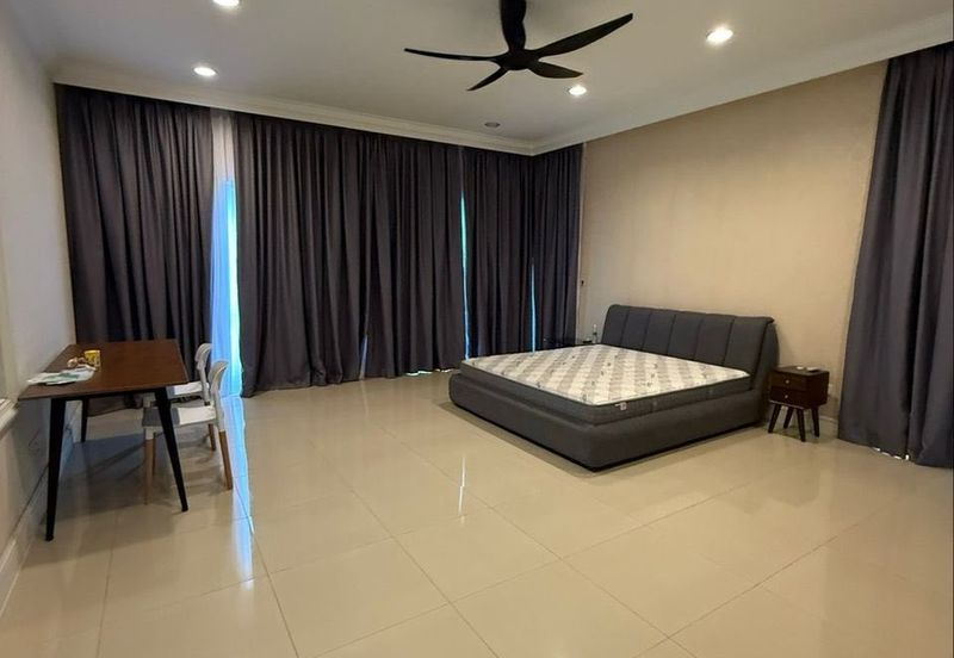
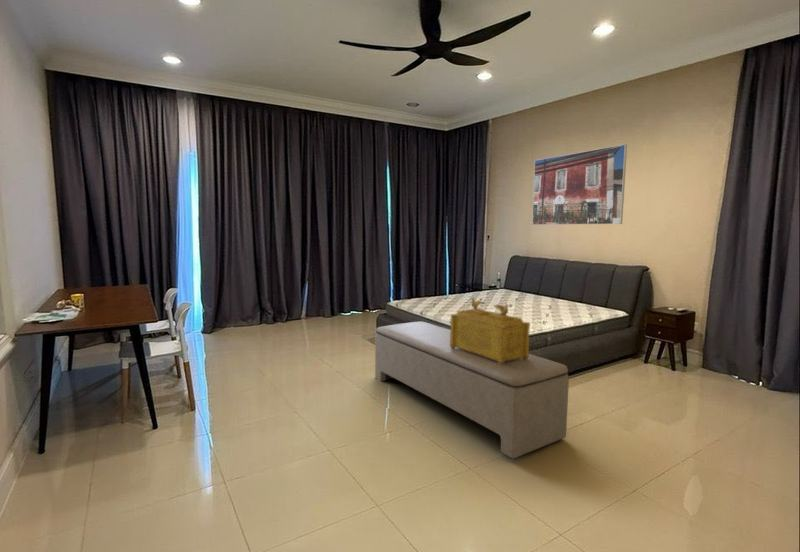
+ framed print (574, 189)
+ decorative box (488, 326)
+ bench (456, 372)
